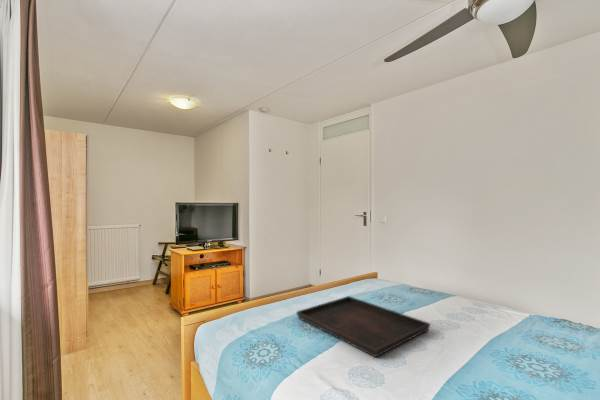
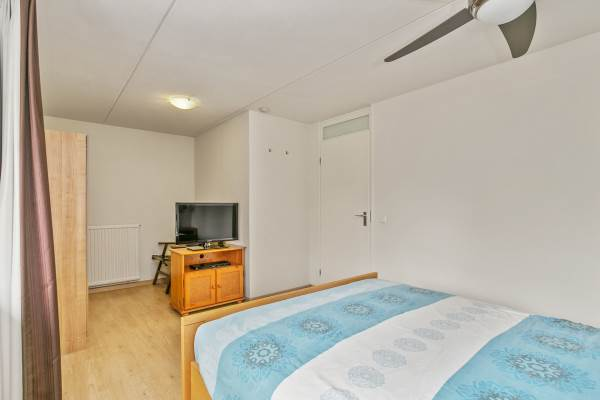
- serving tray (359, 320)
